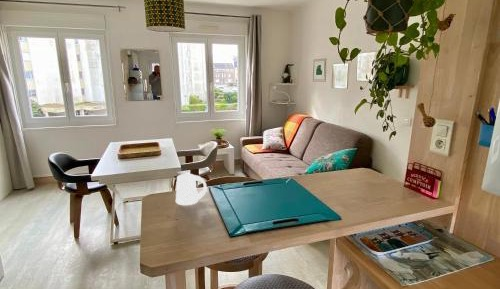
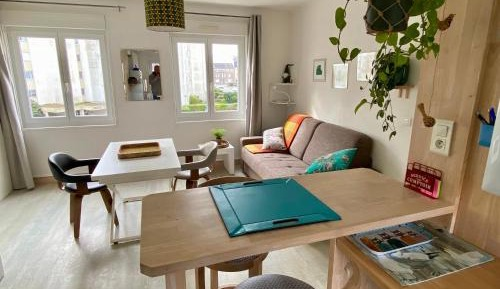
- mug (190, 188)
